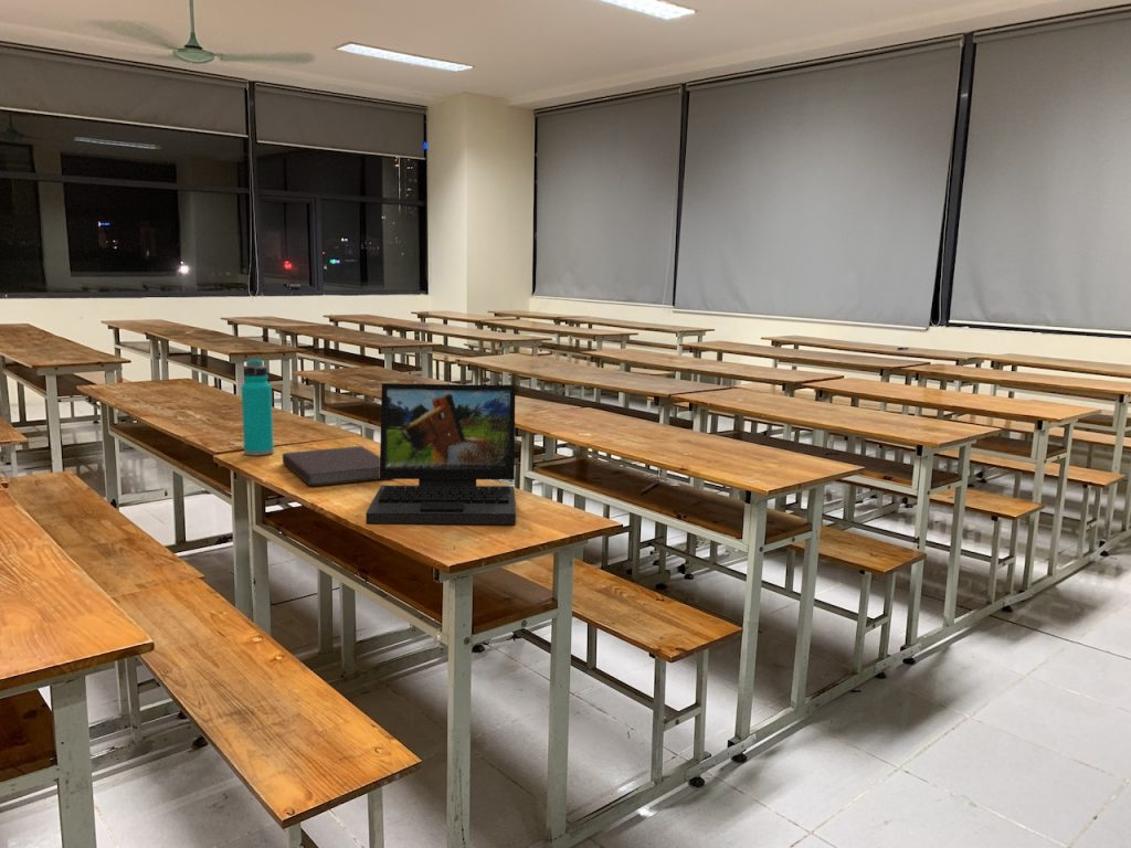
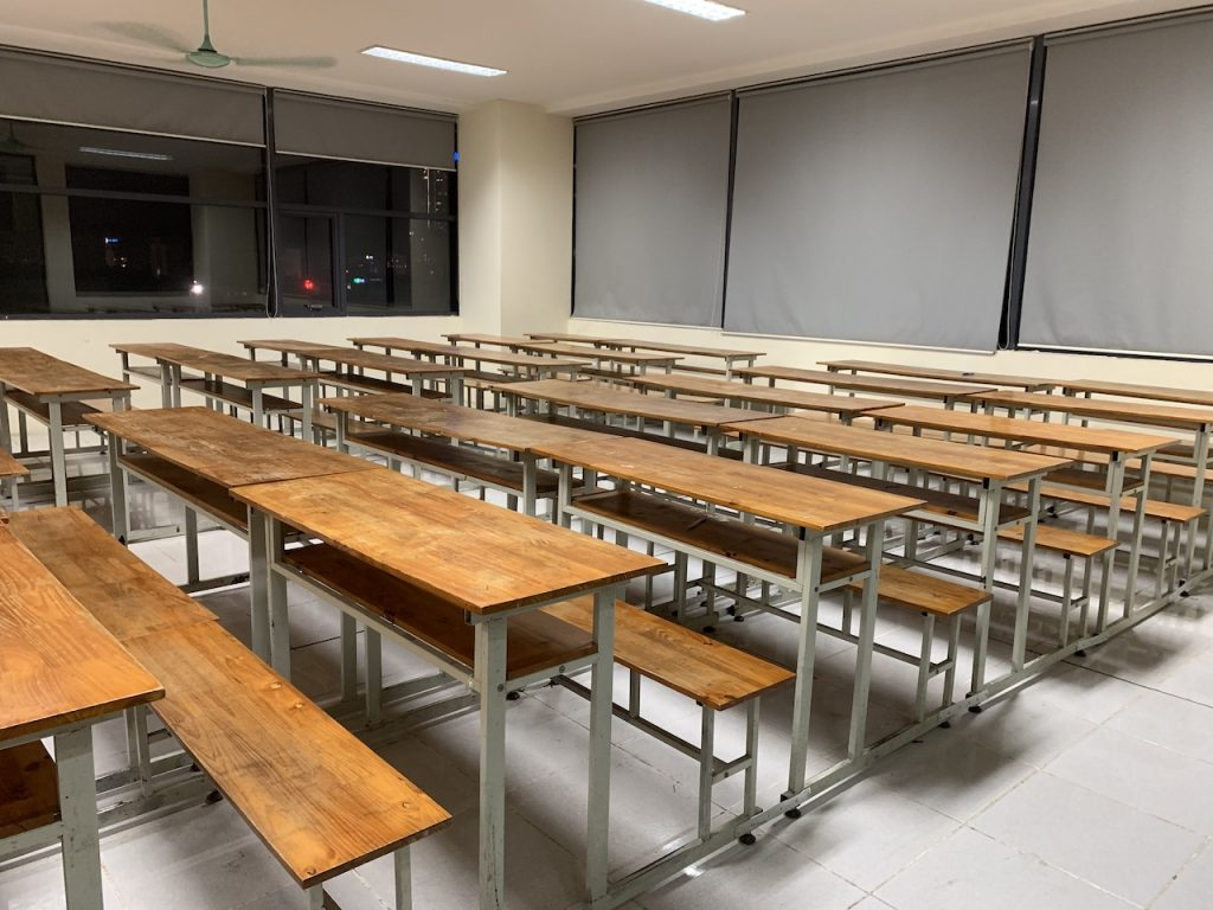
- water bottle (256, 406)
- notebook (337, 465)
- laptop (445, 448)
